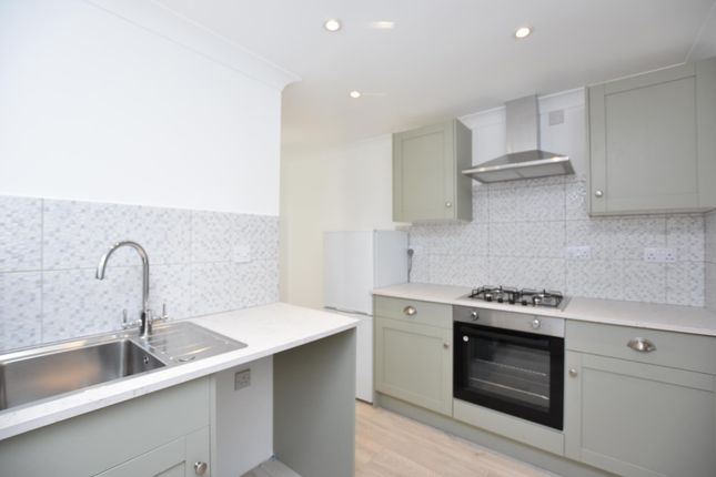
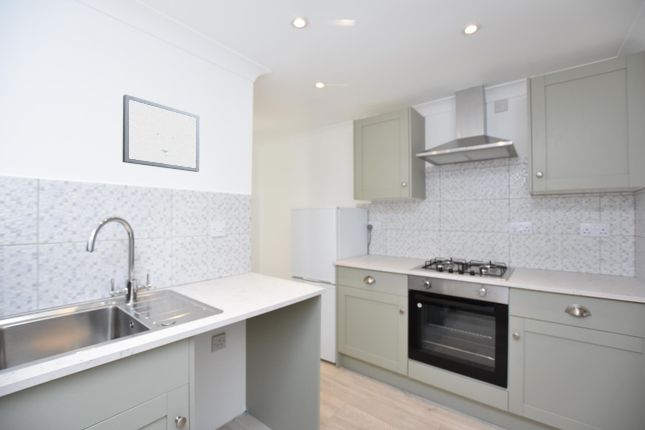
+ wall art (164, 136)
